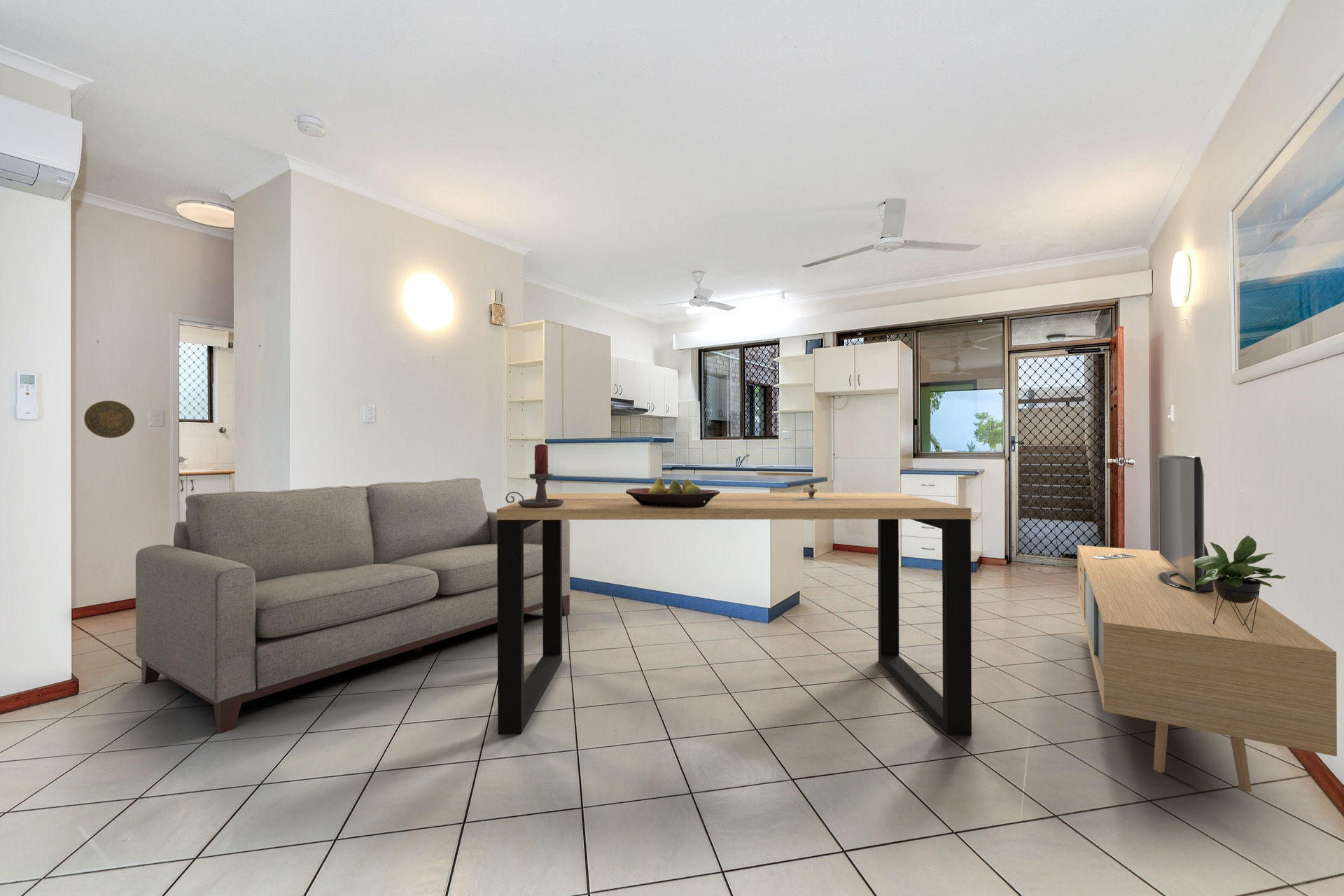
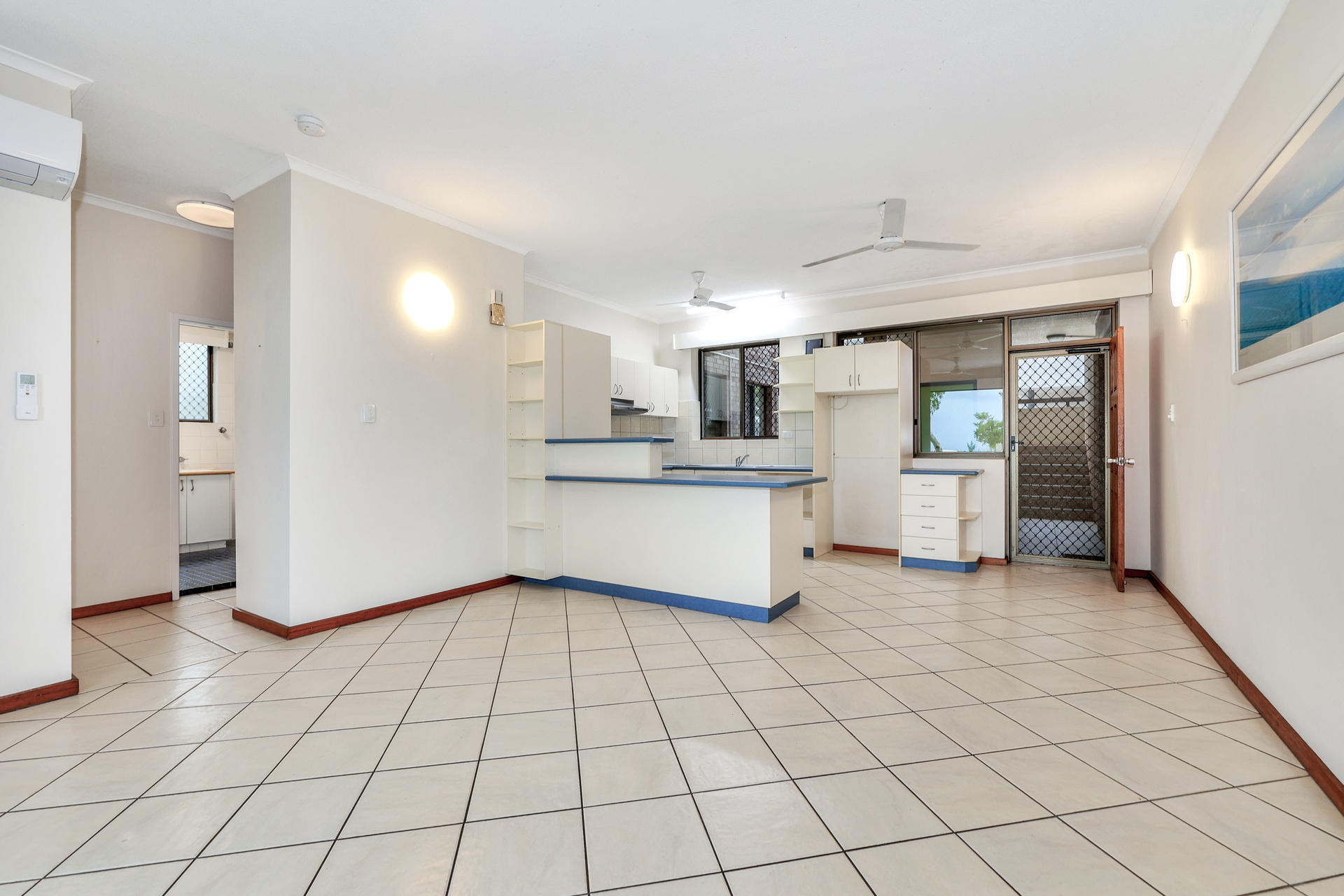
- fruit bowl (672, 491)
- dining table (724, 519)
- candle holder (534, 474)
- pottery (811, 491)
- media console (1166, 576)
- sofa (392, 564)
- decorative plate (110, 419)
